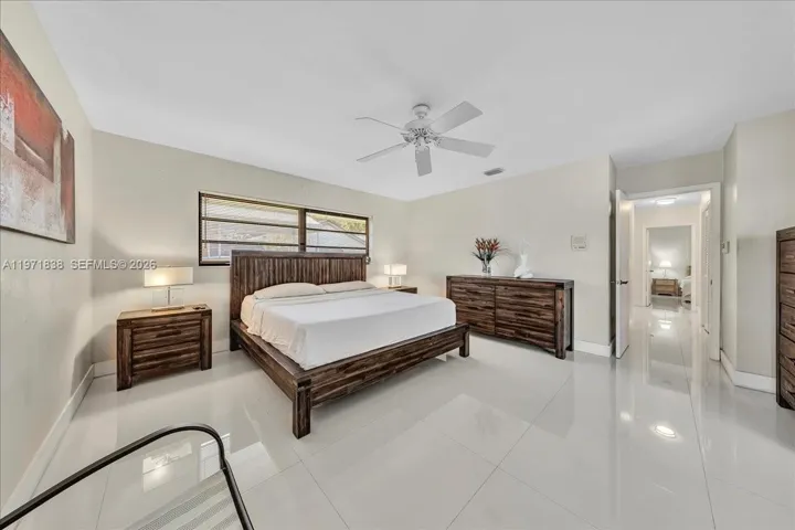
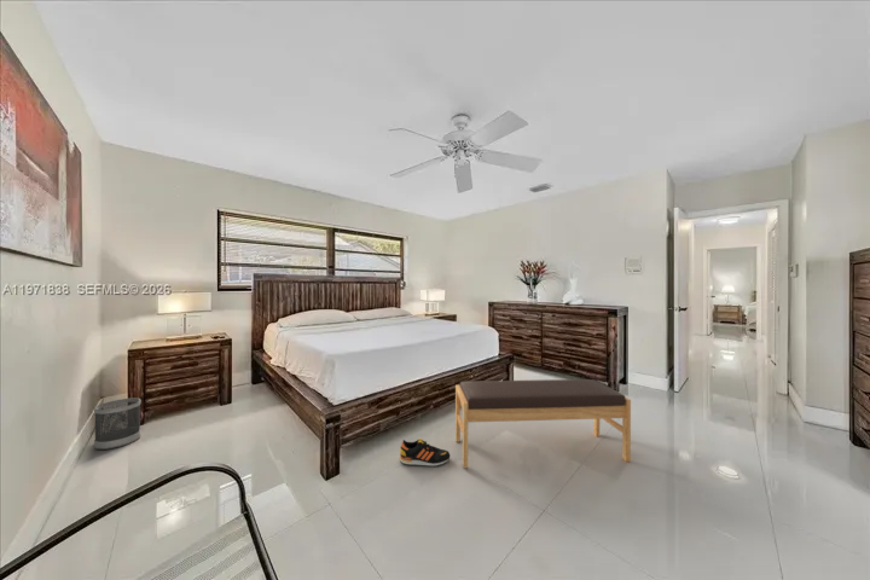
+ wastebasket (118, 422)
+ shoe (424, 450)
+ bench (536, 418)
